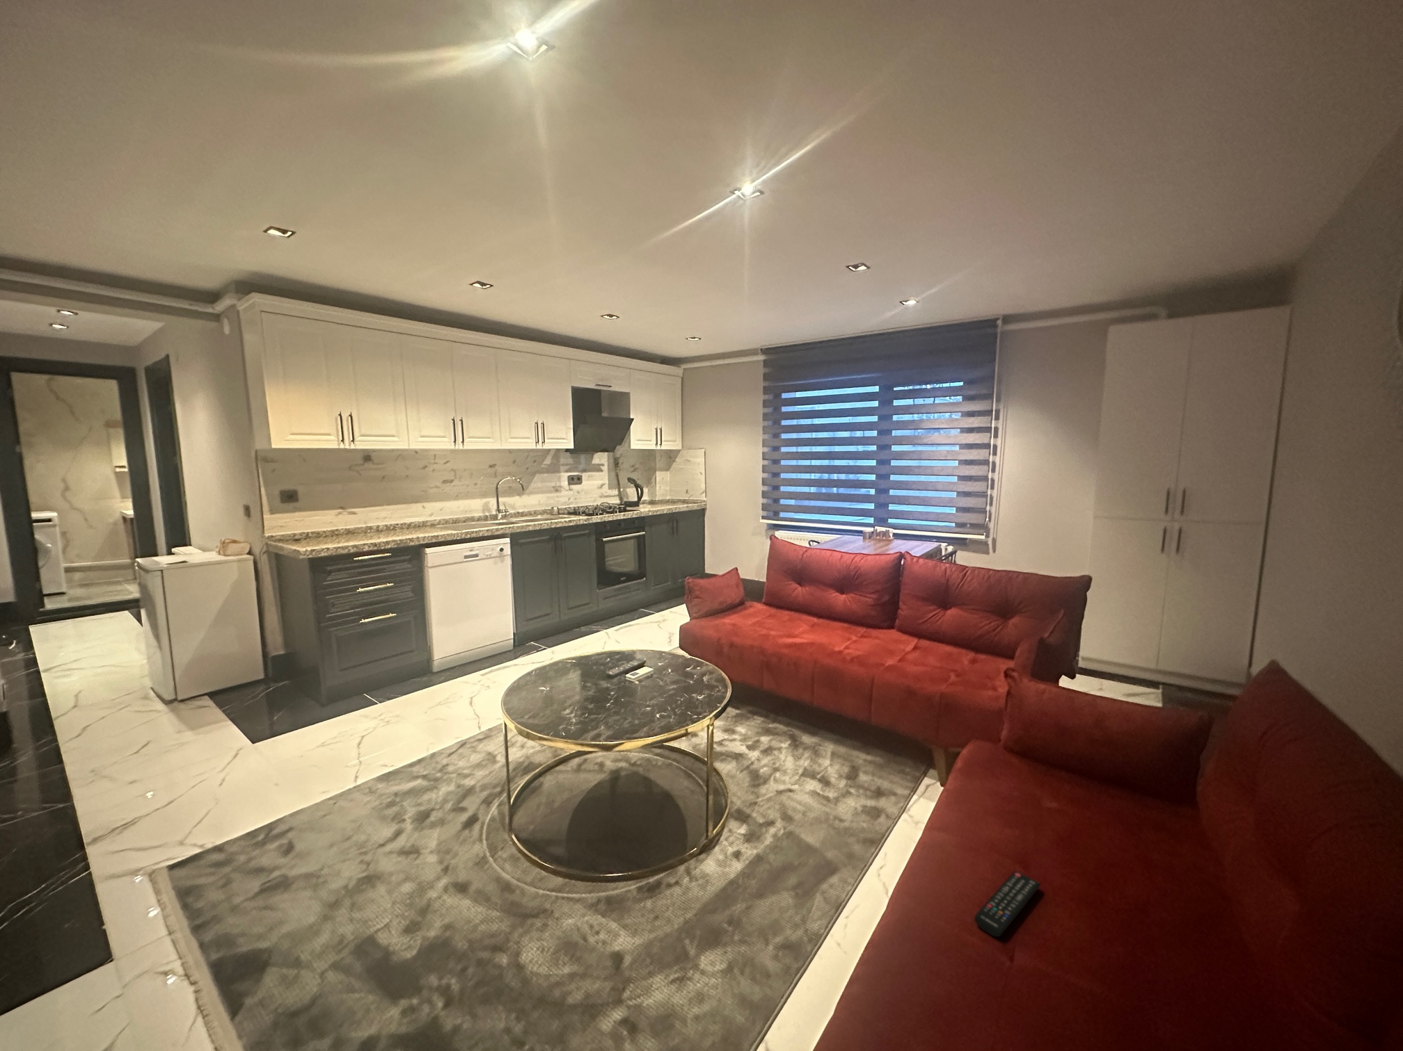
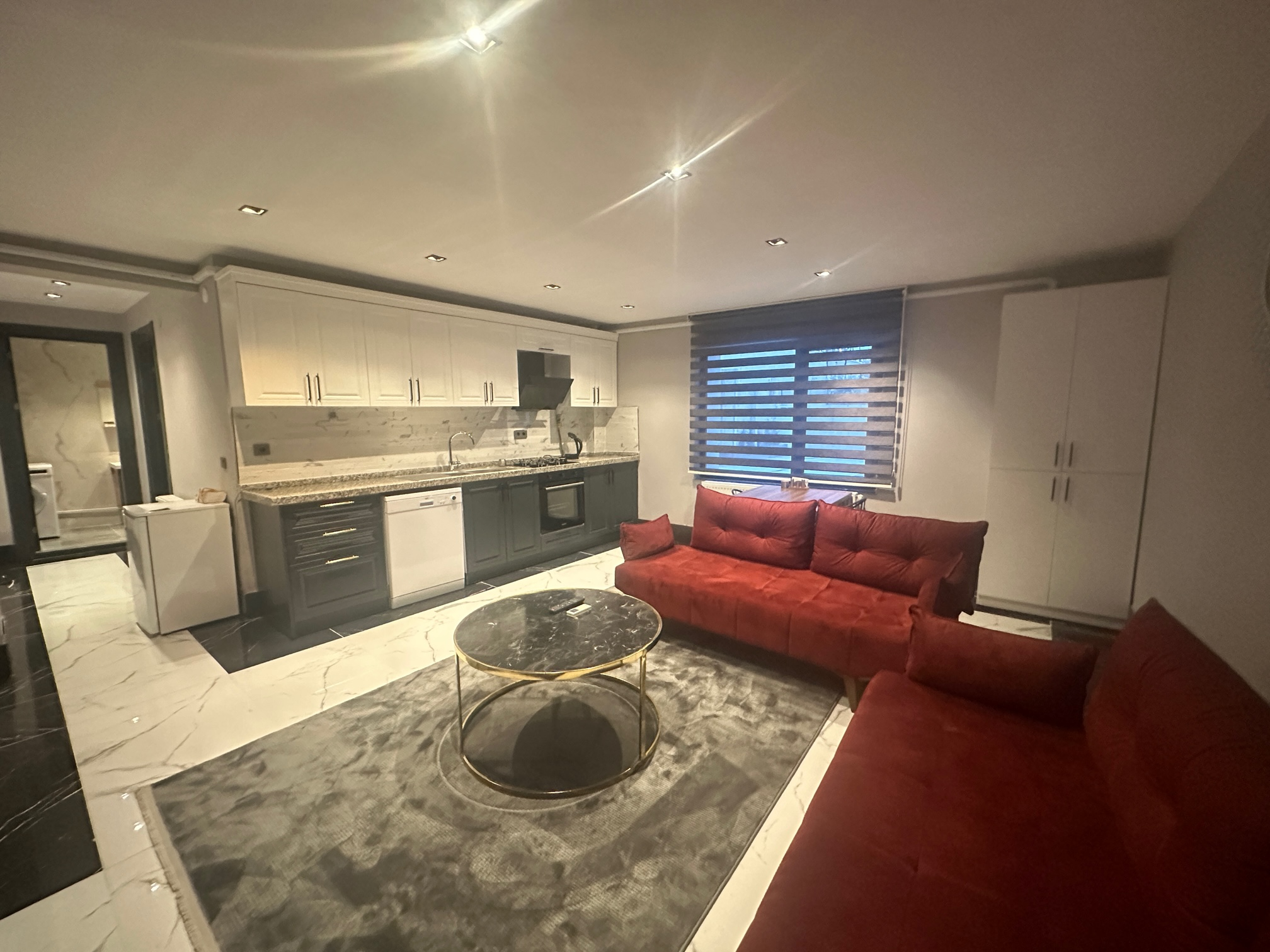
- remote control (1009, 902)
